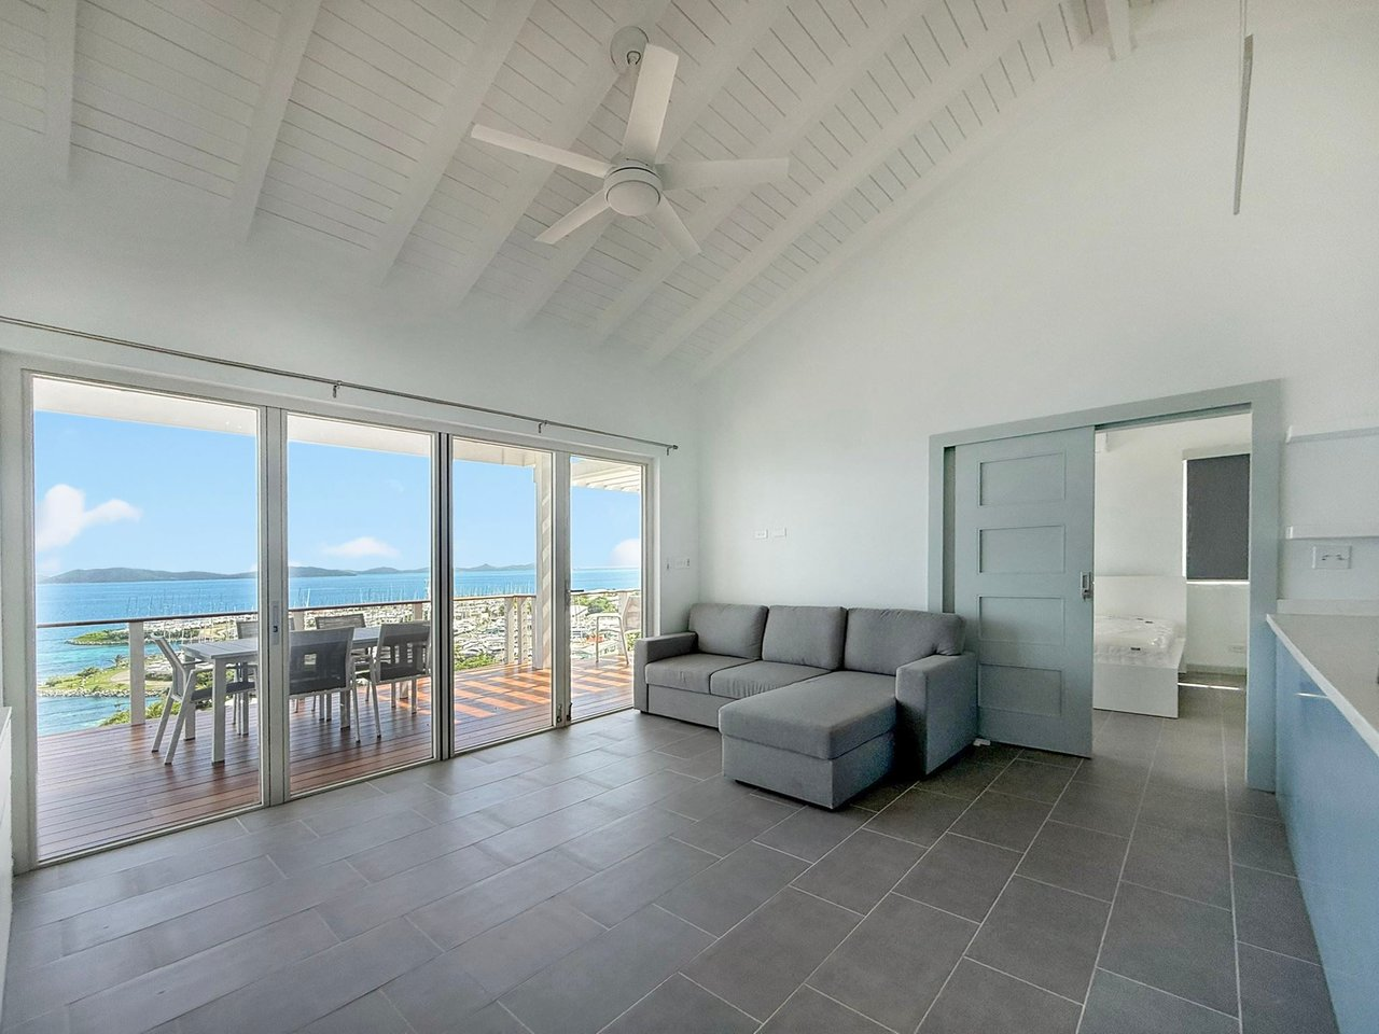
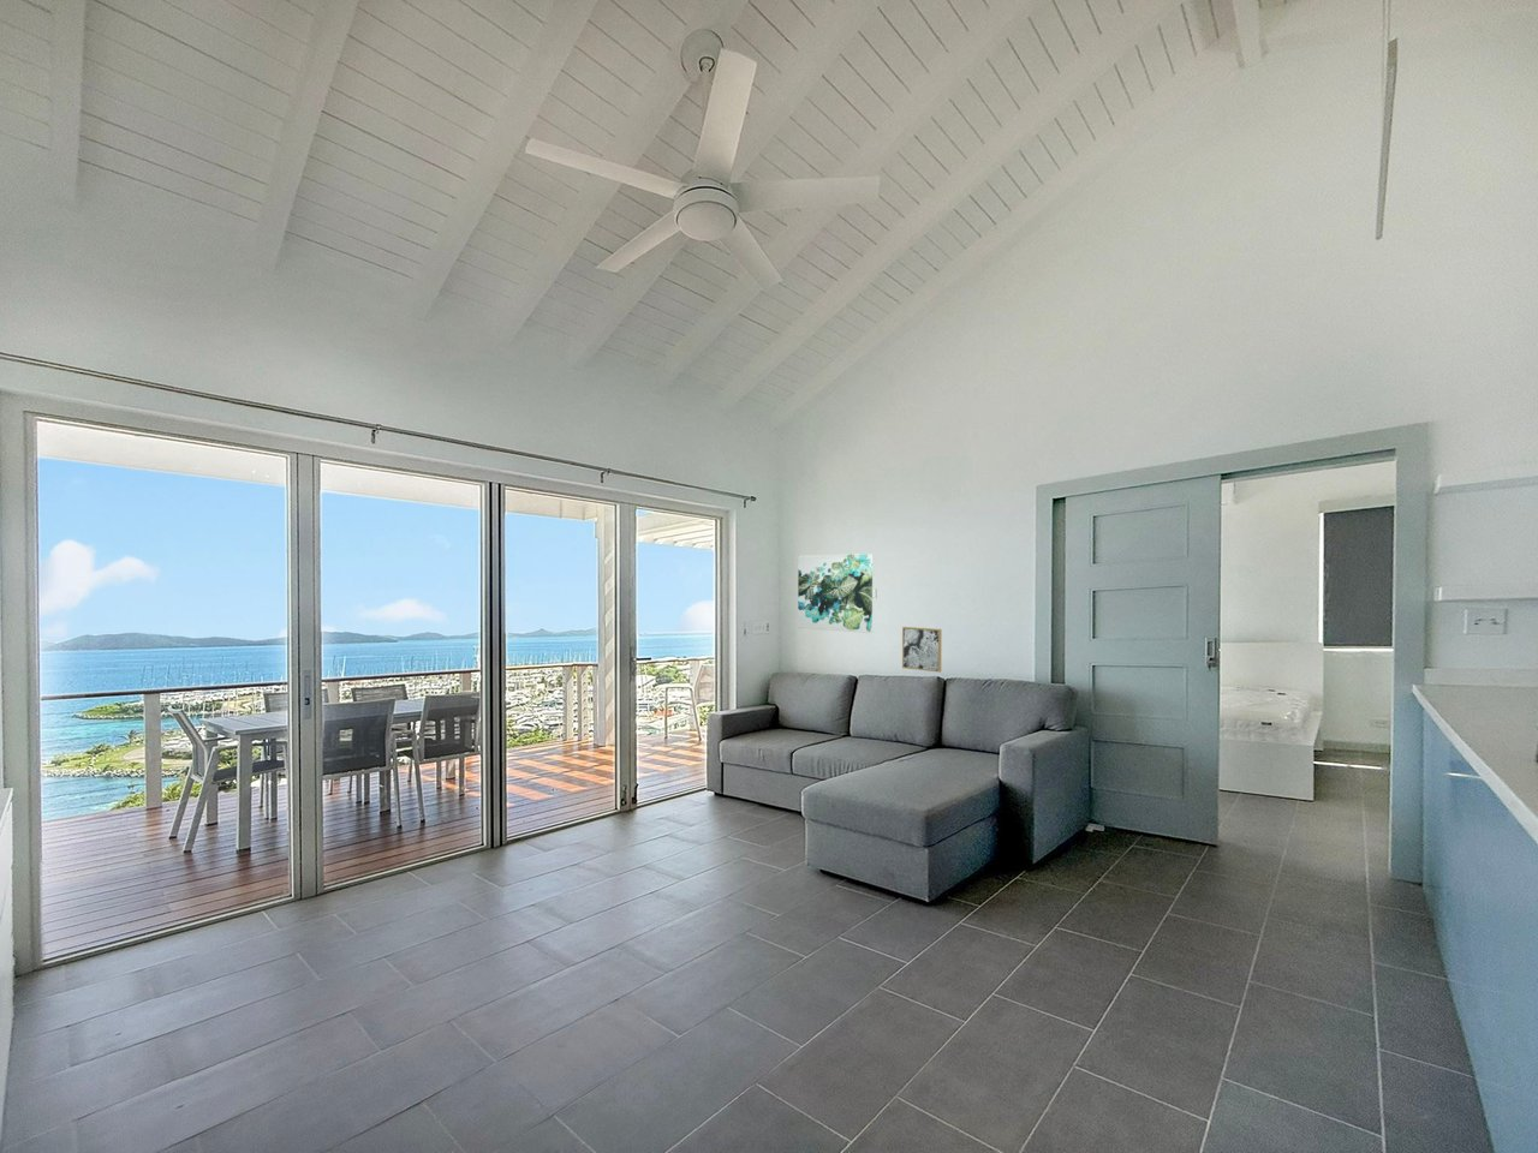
+ wall art (834, 592)
+ wall art (920, 649)
